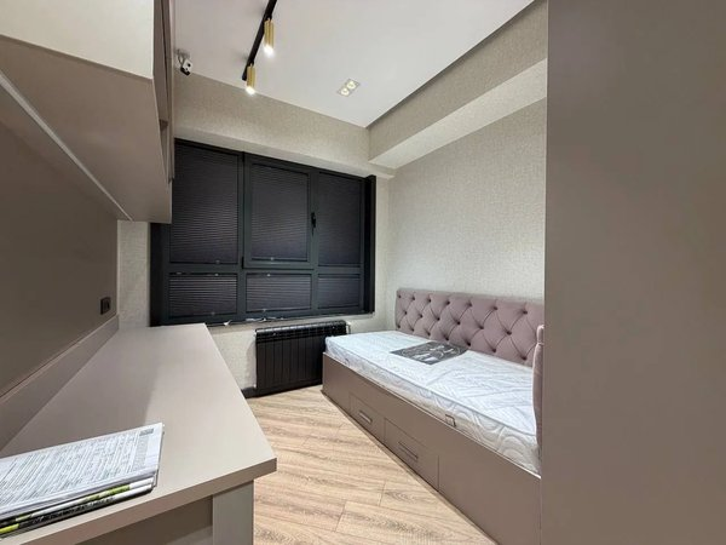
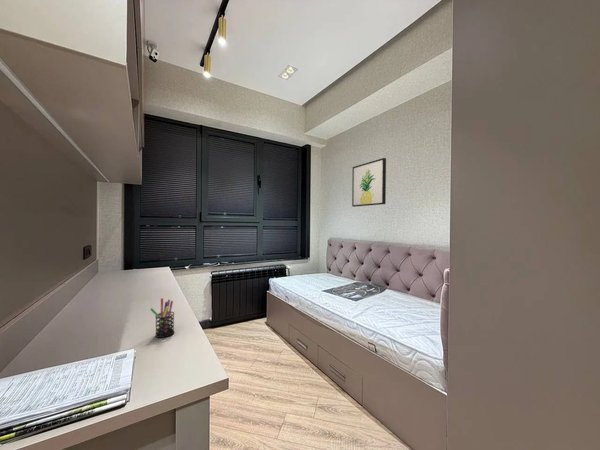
+ wall art (367, 184)
+ pen holder (162, 317)
